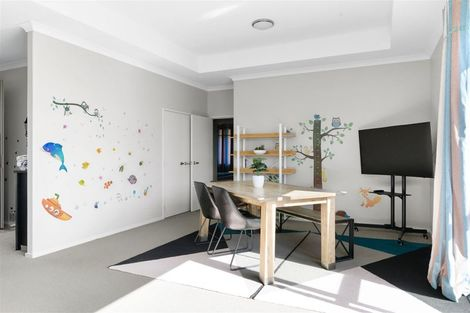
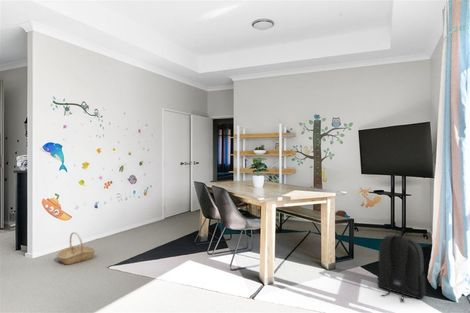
+ basket (76, 246)
+ backpack (399, 262)
